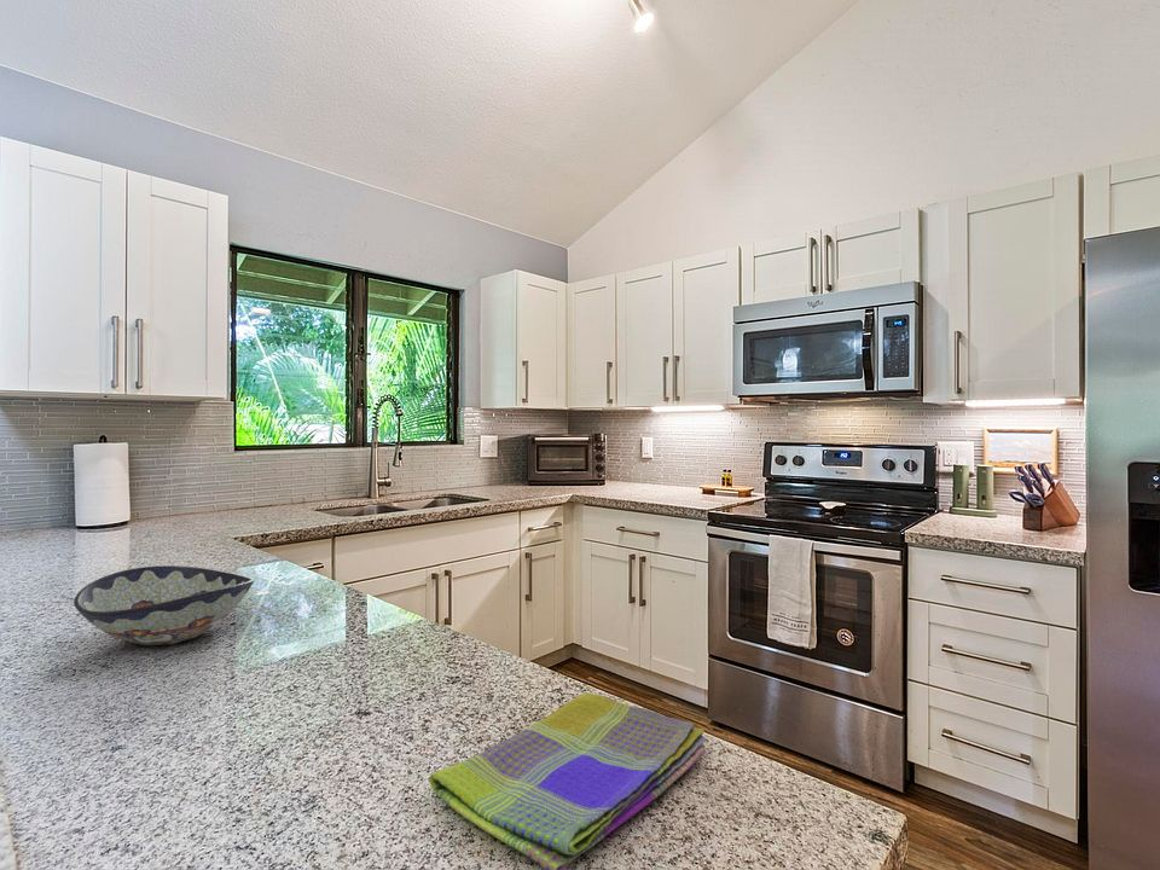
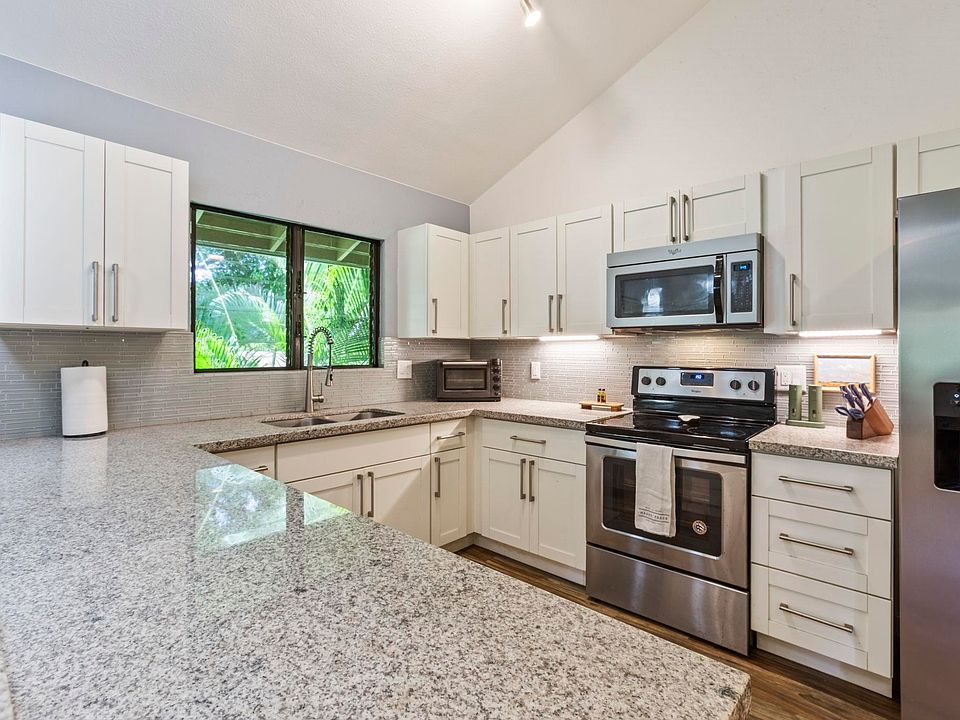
- decorative bowl (168, 608)
- dish towel (576, 758)
